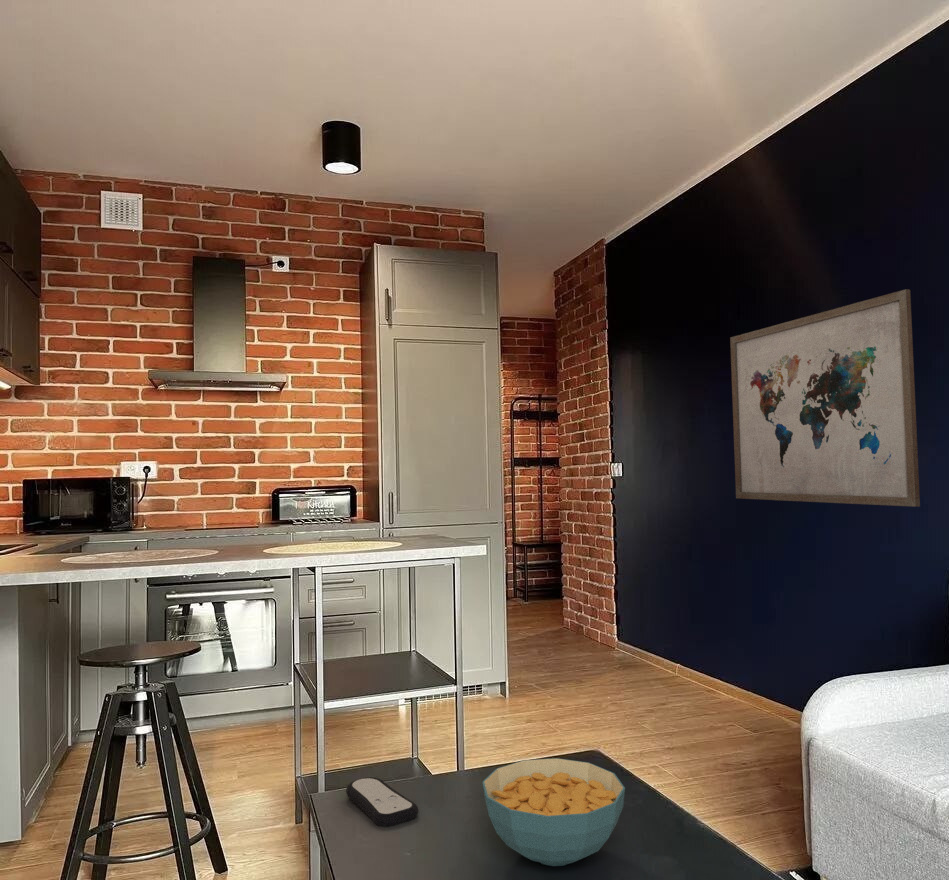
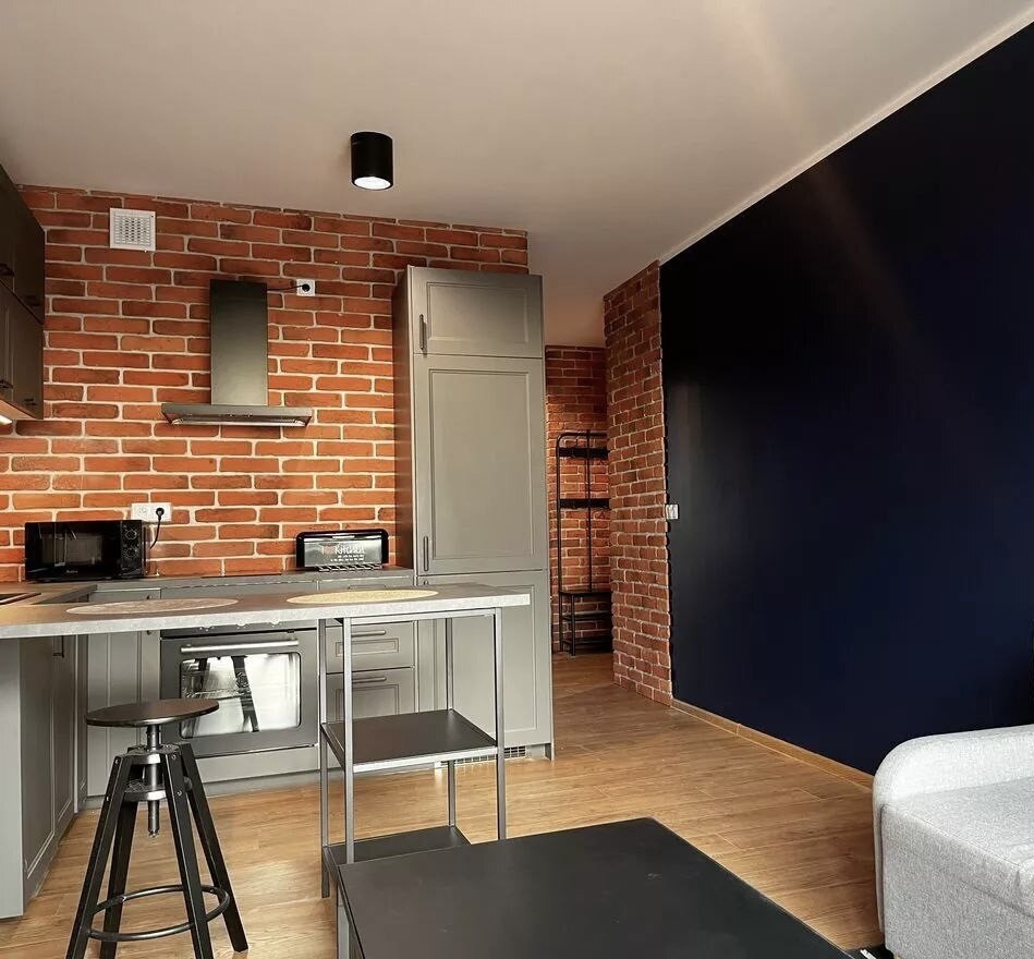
- wall art (810, 409)
- cereal bowl (553, 819)
- remote control (379, 799)
